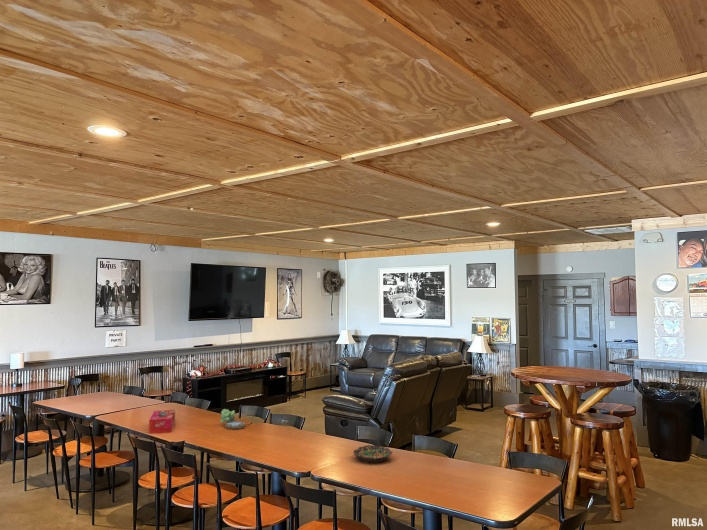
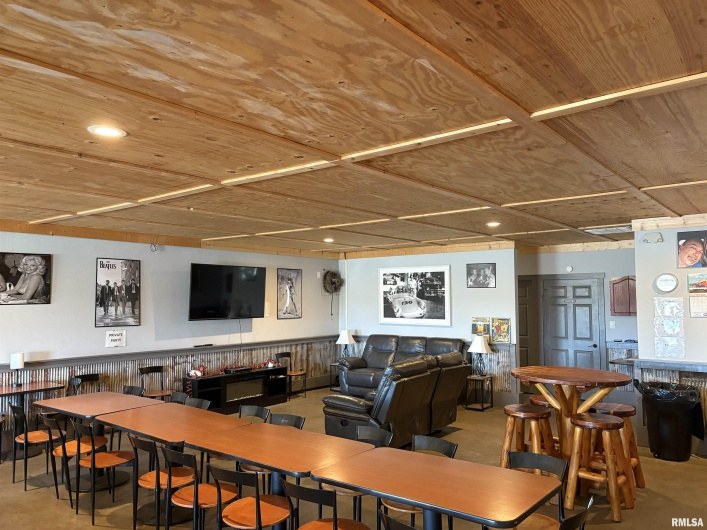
- tissue box (162, 421)
- bowl (372, 454)
- plant (232, 418)
